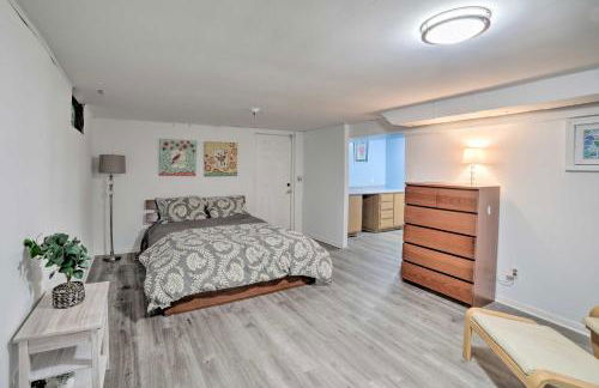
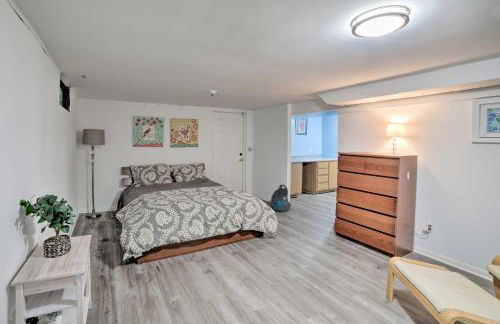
+ vacuum cleaner (279, 197)
